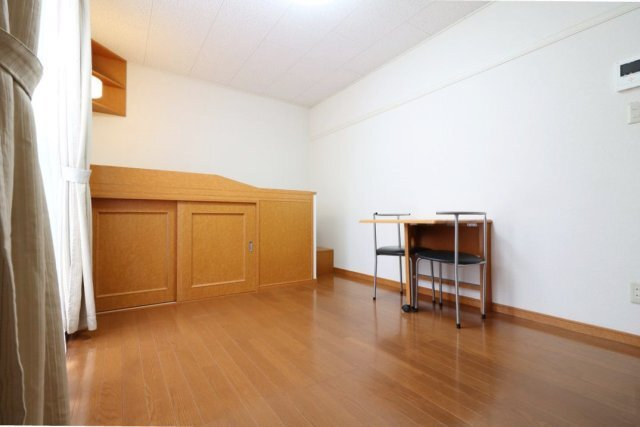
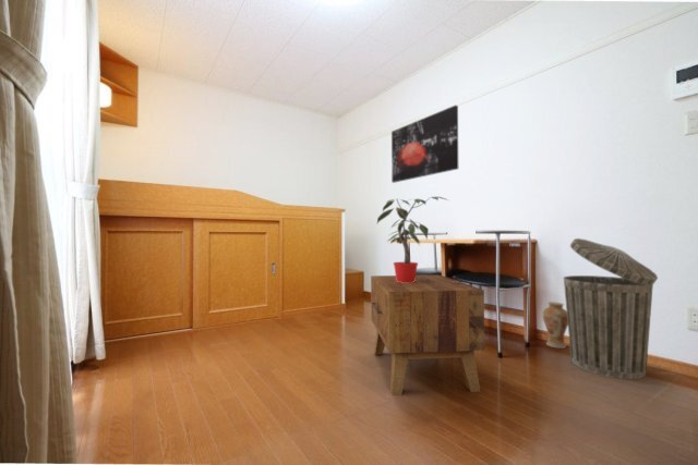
+ potted plant (407, 238)
+ side table (417, 325)
+ vase (555, 323)
+ wall art (421, 148)
+ trash can (606, 303)
